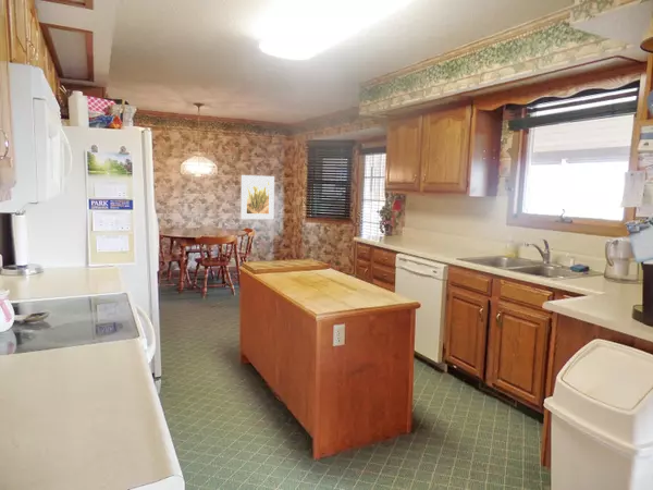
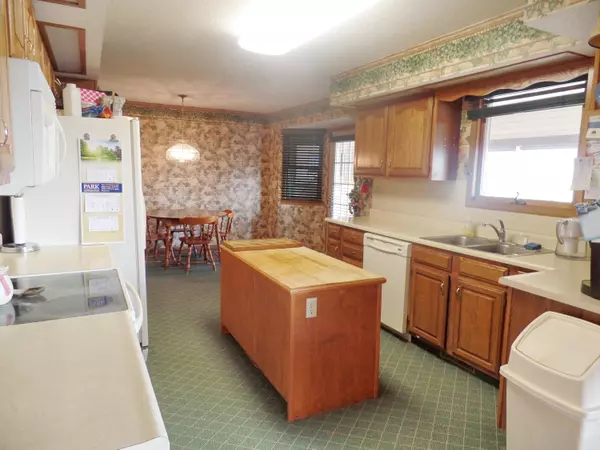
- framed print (257, 197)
